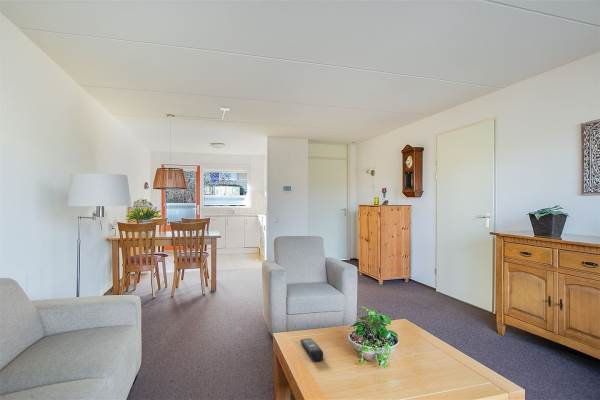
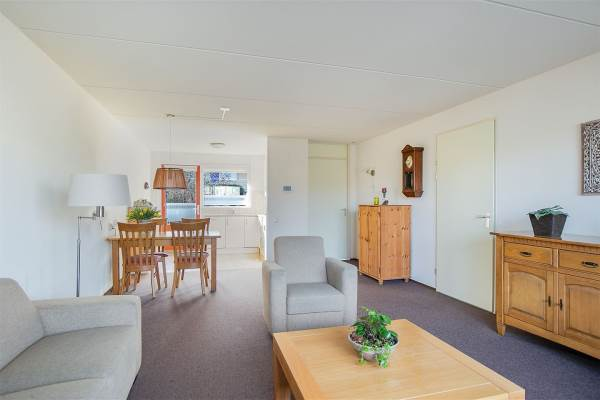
- remote control (311, 347)
